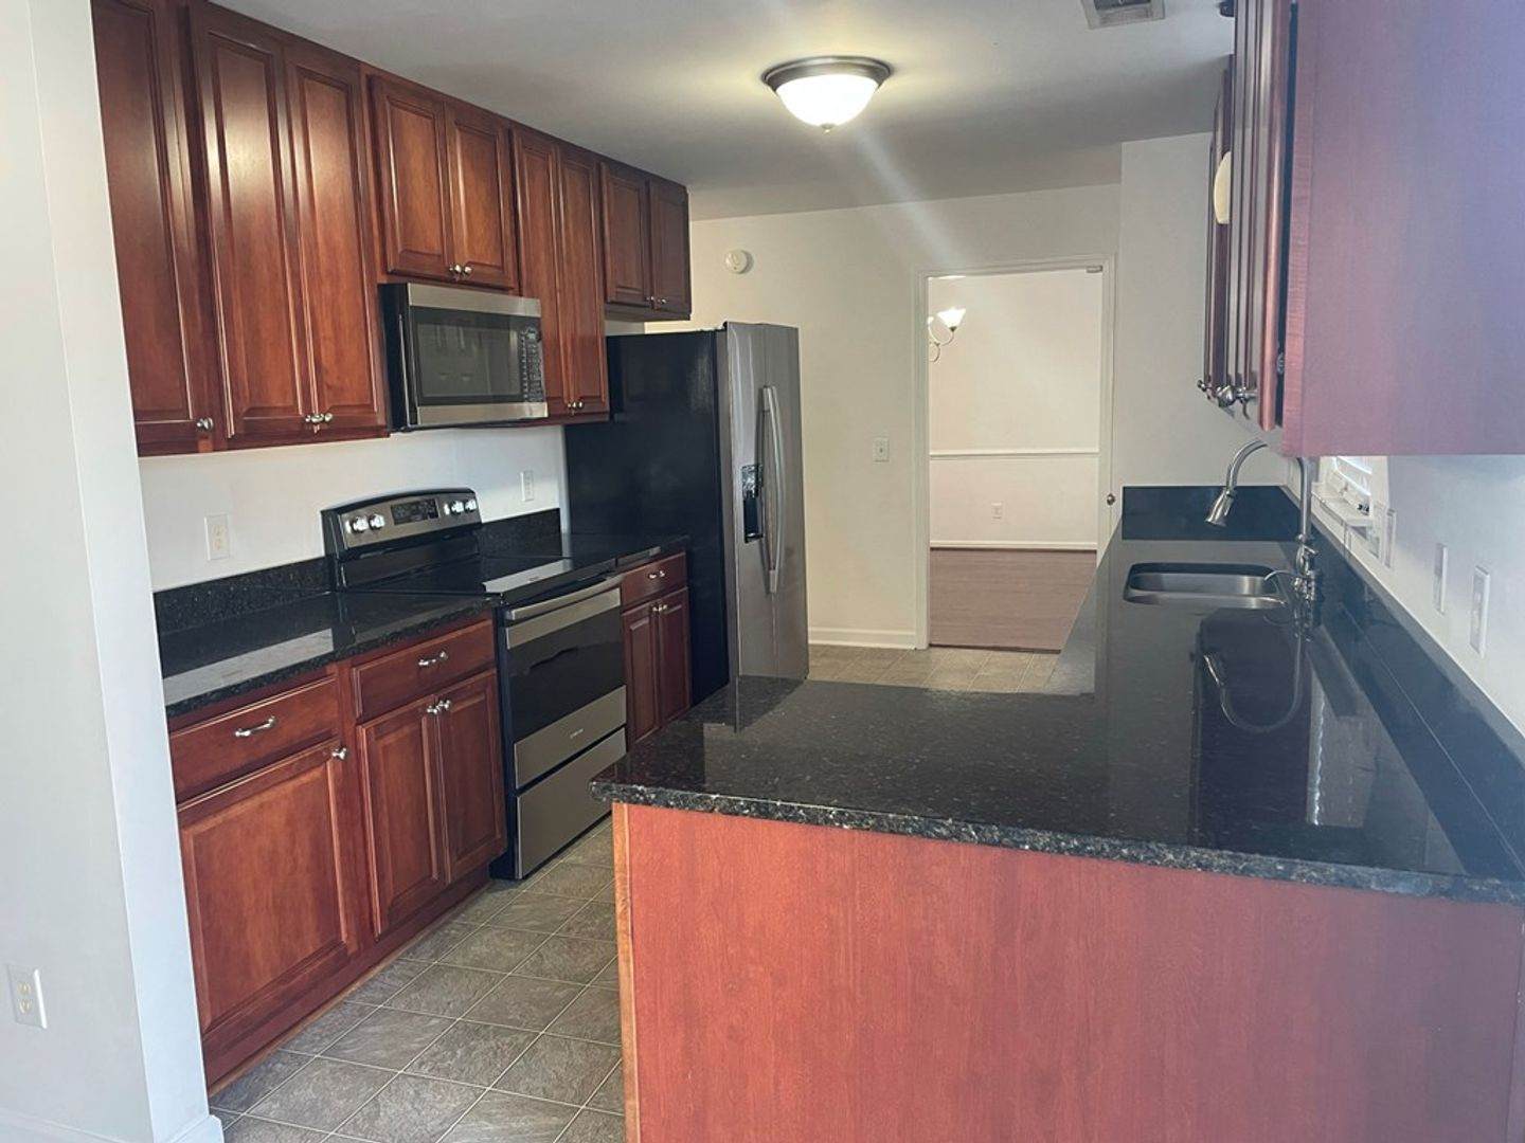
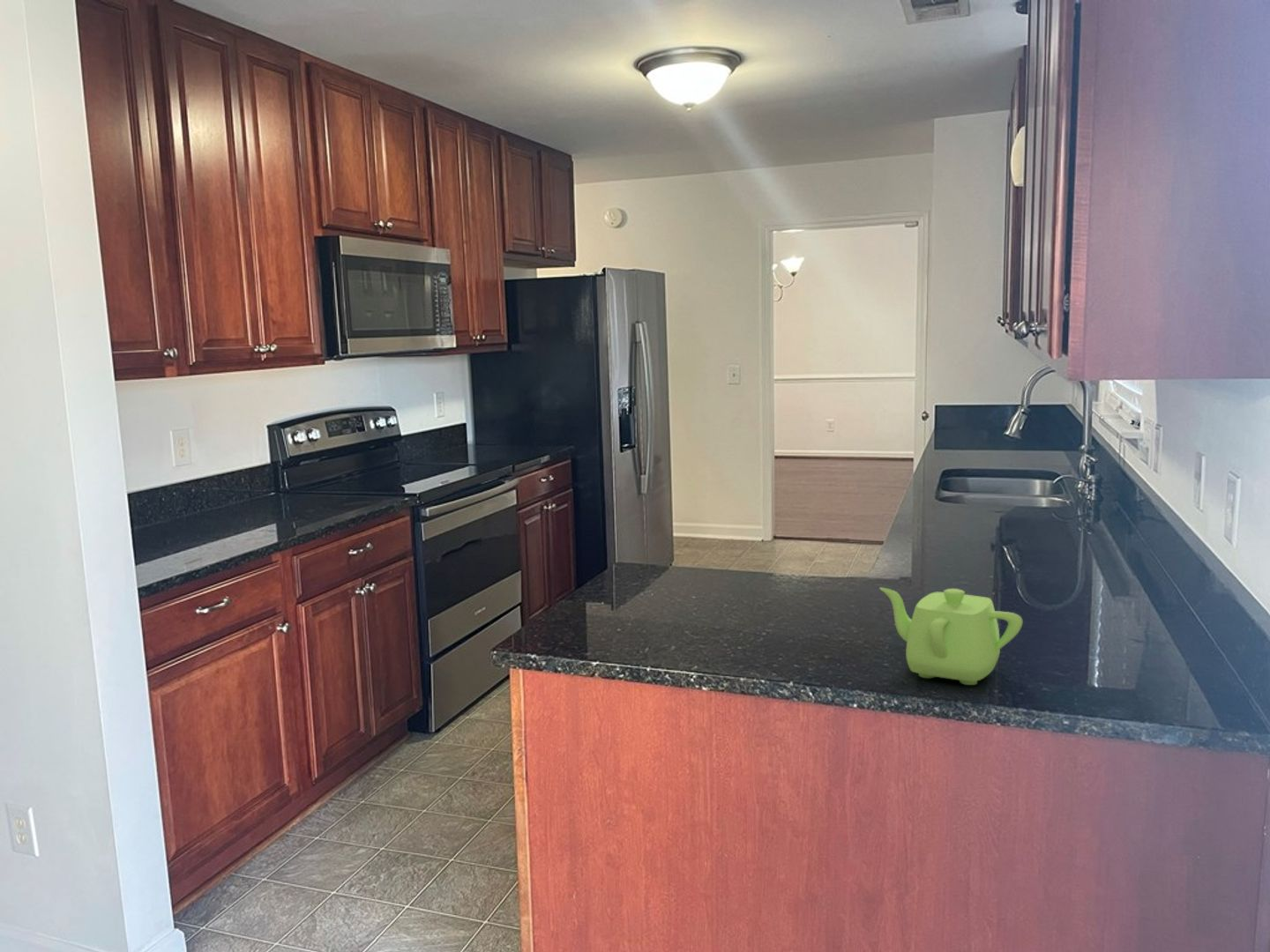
+ teapot (945, 634)
